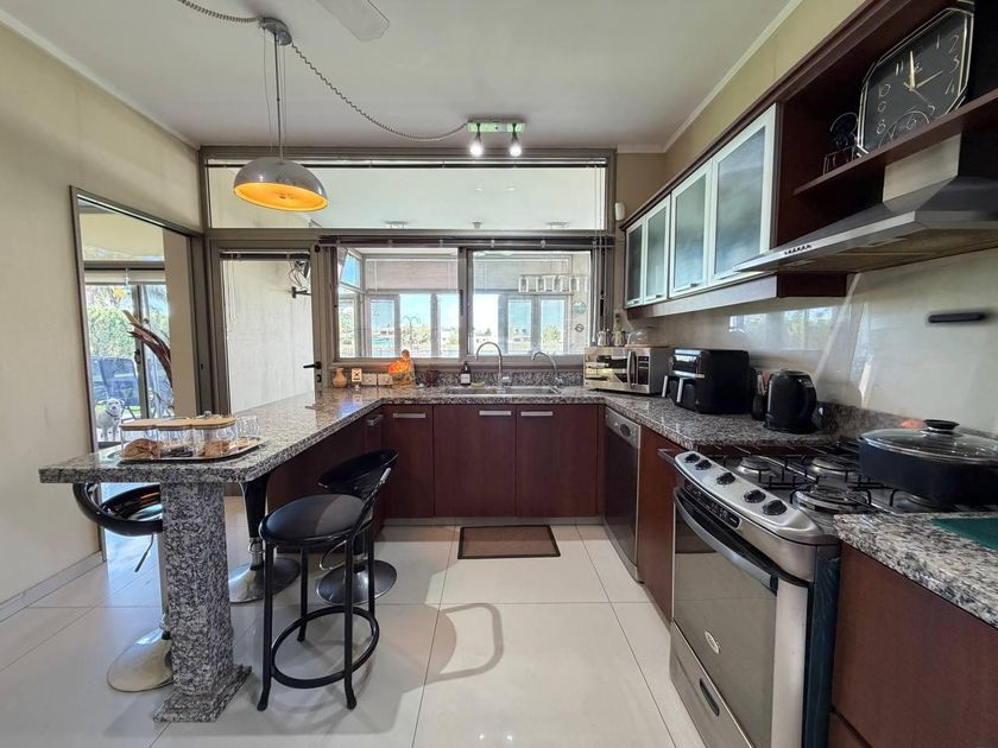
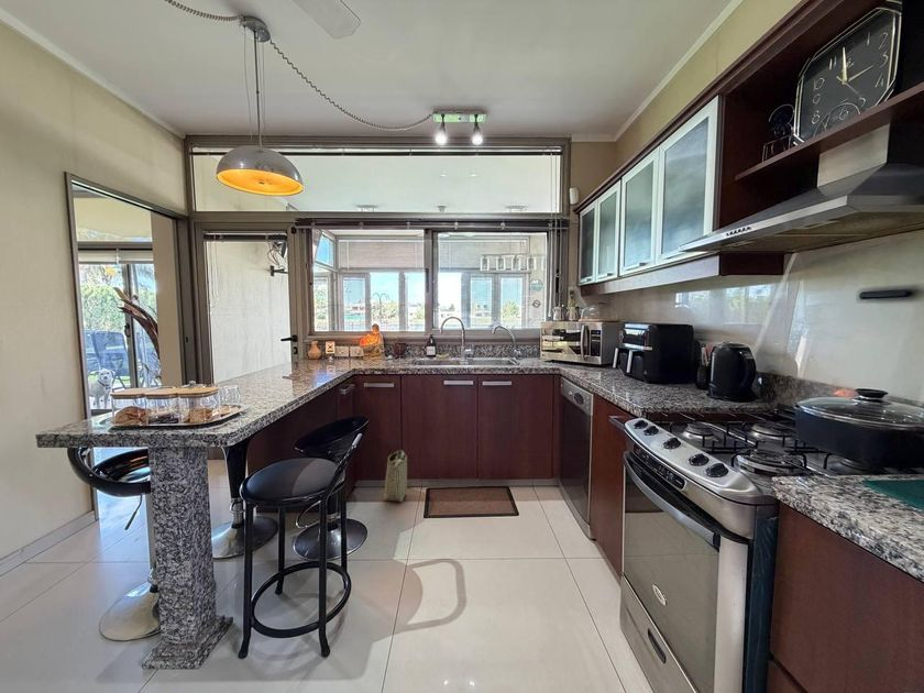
+ basket (395, 475)
